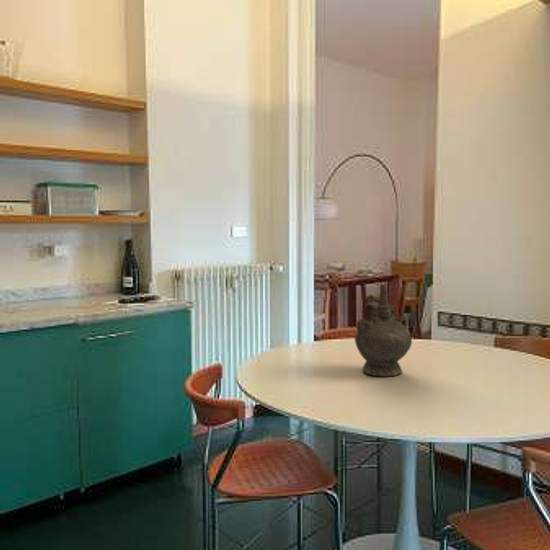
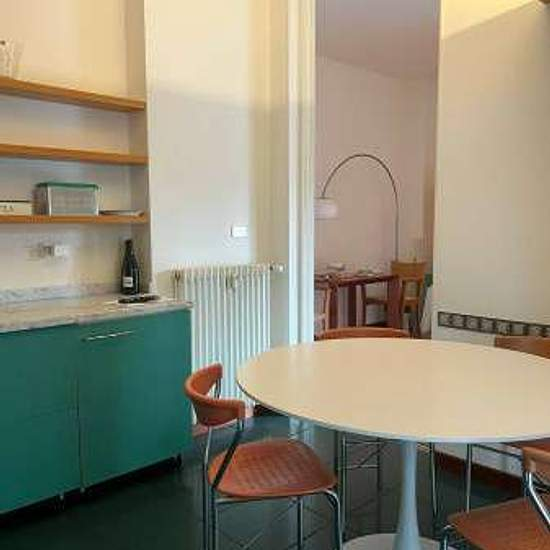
- ceremonial vessel (381, 327)
